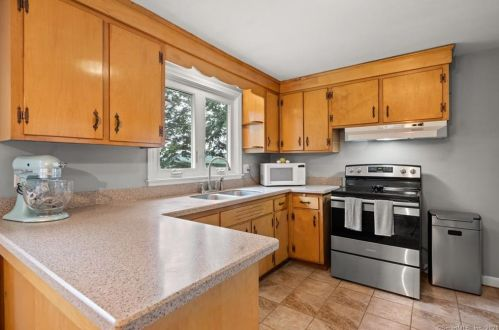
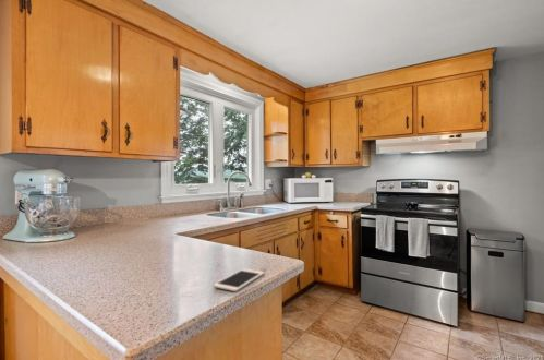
+ cell phone (240, 278)
